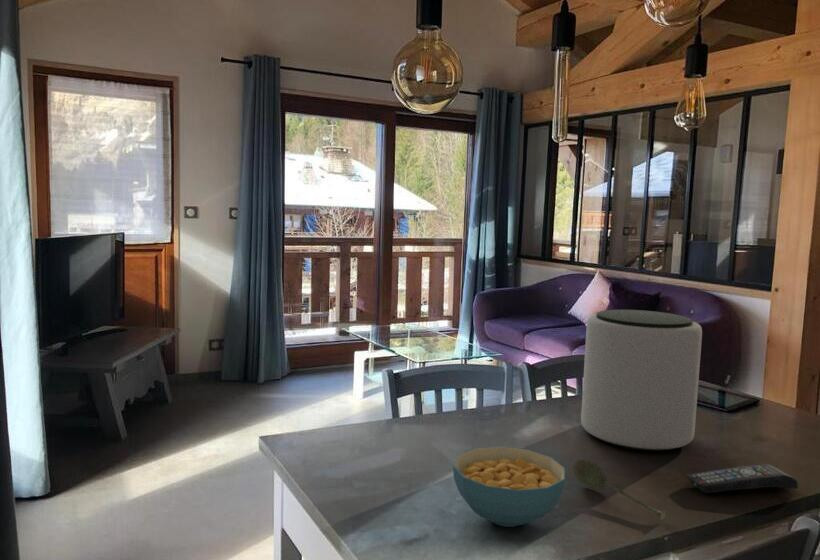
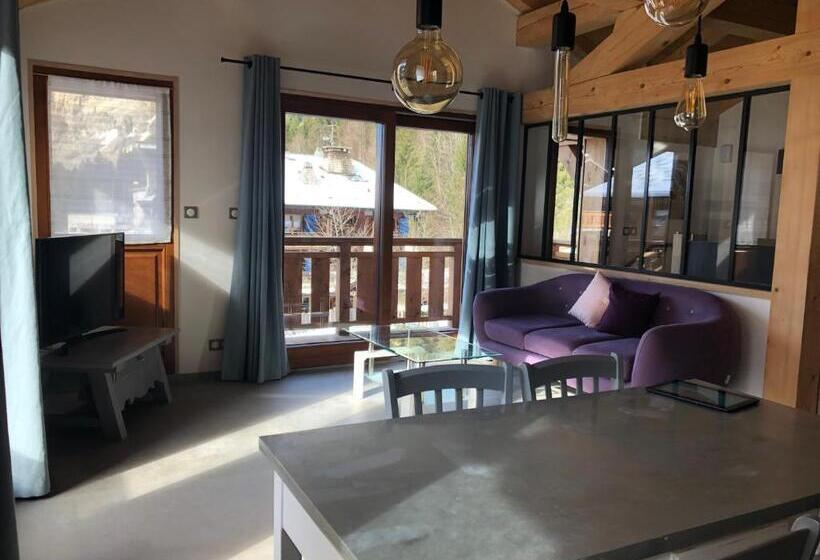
- plant pot (639, 376)
- soupspoon (616, 487)
- cereal bowl (507, 492)
- remote control (742, 479)
